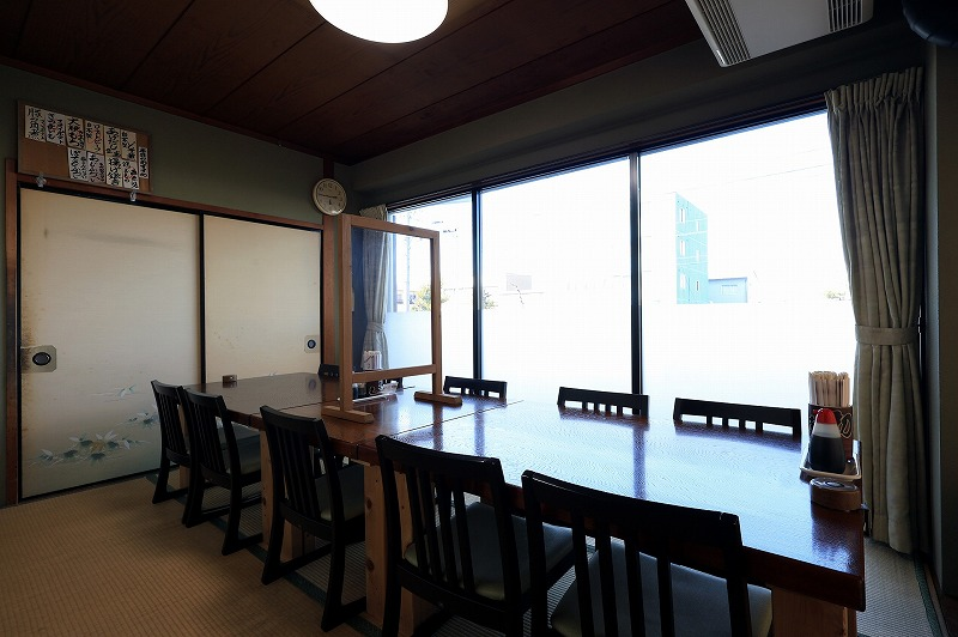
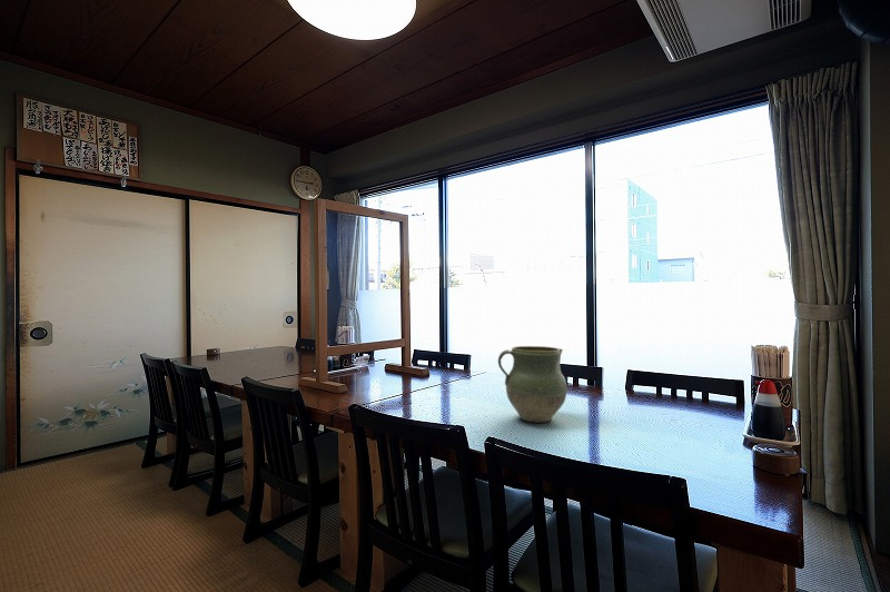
+ ceramic jug (532, 383)
